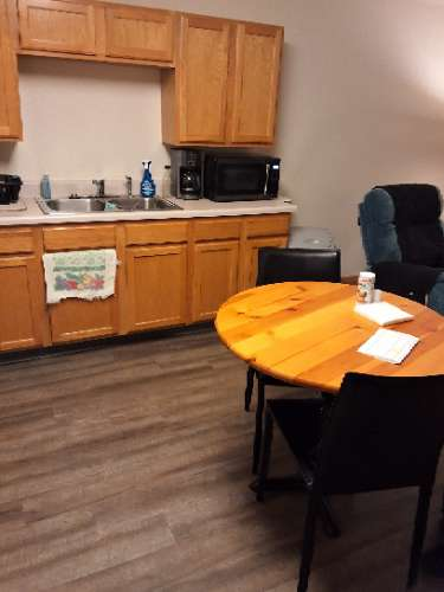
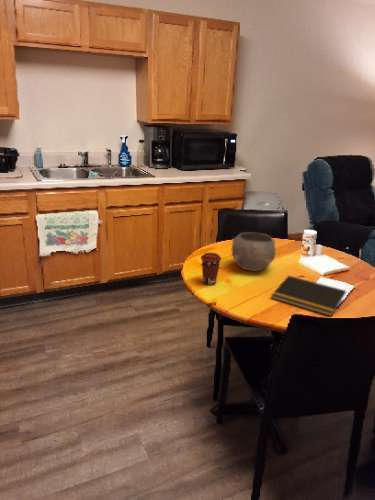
+ notepad (308, 294)
+ bowl (253, 252)
+ coffee cup (210, 268)
